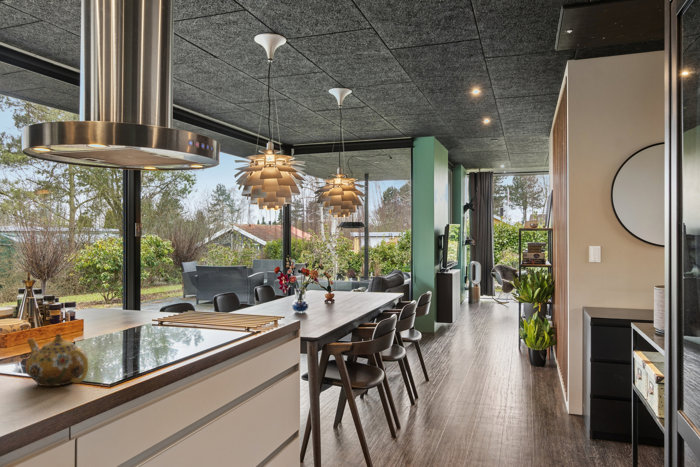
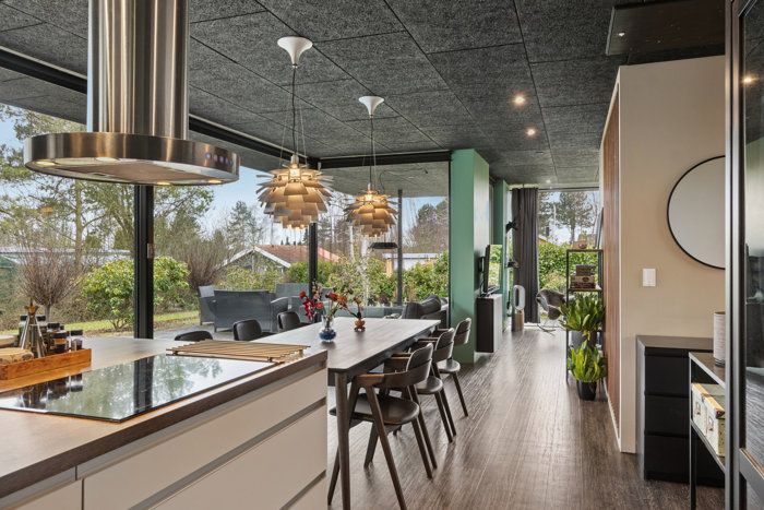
- teapot (57, 357)
